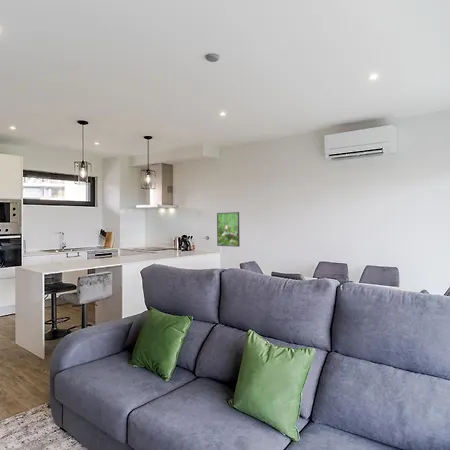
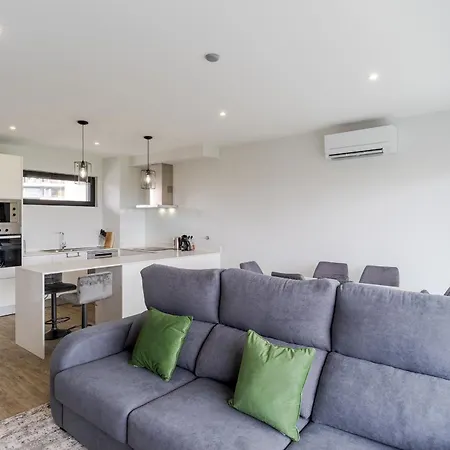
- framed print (227, 229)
